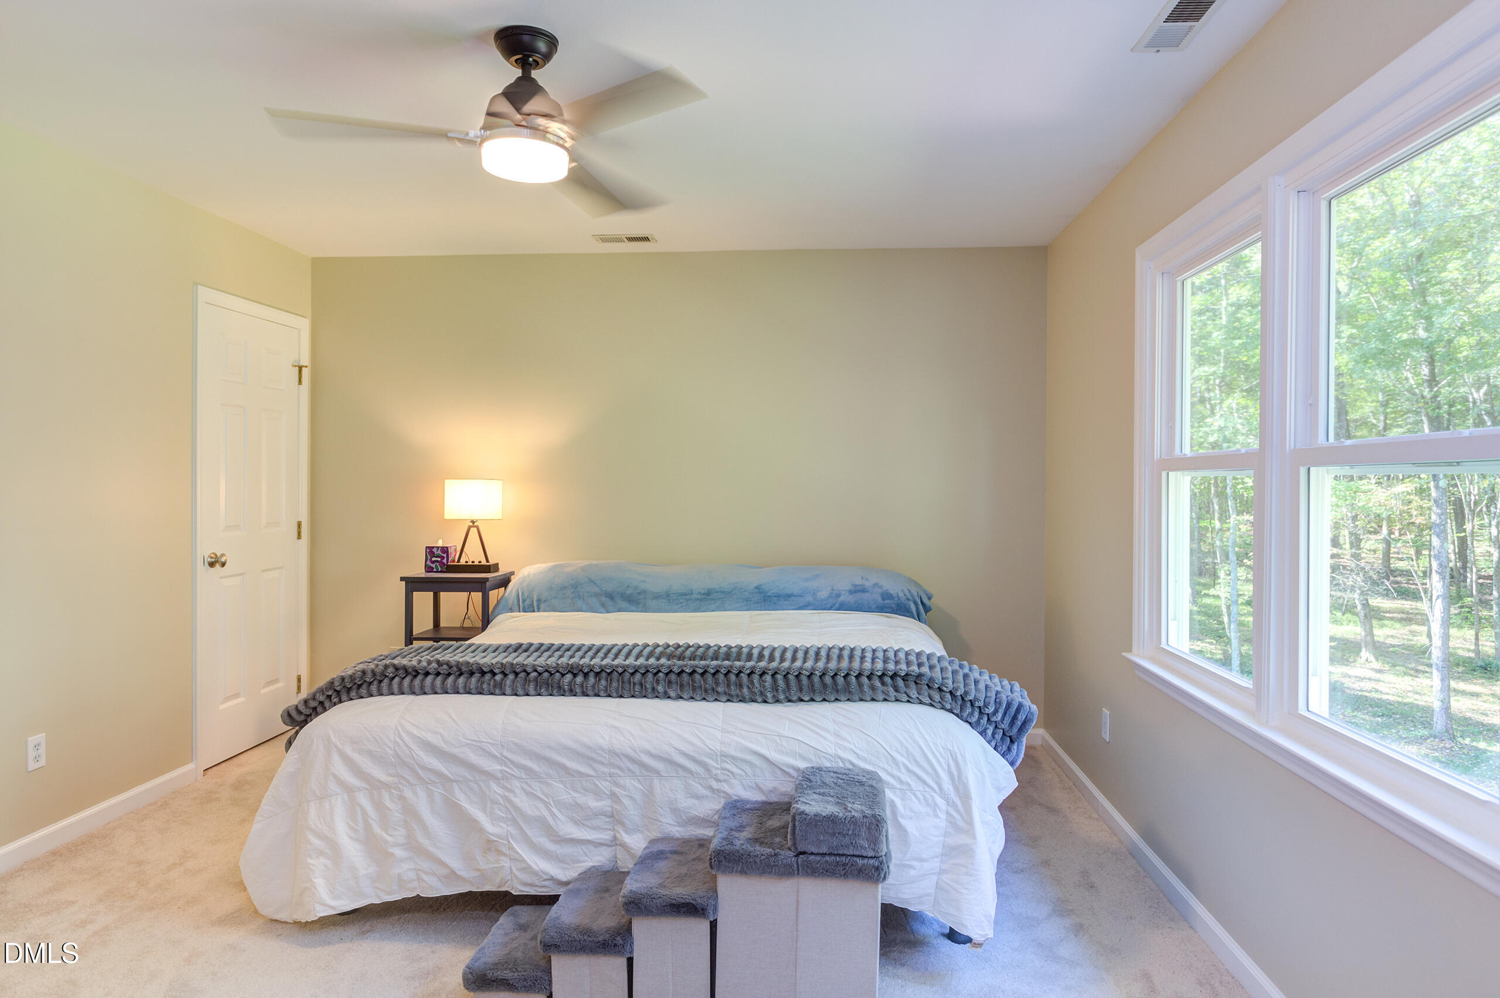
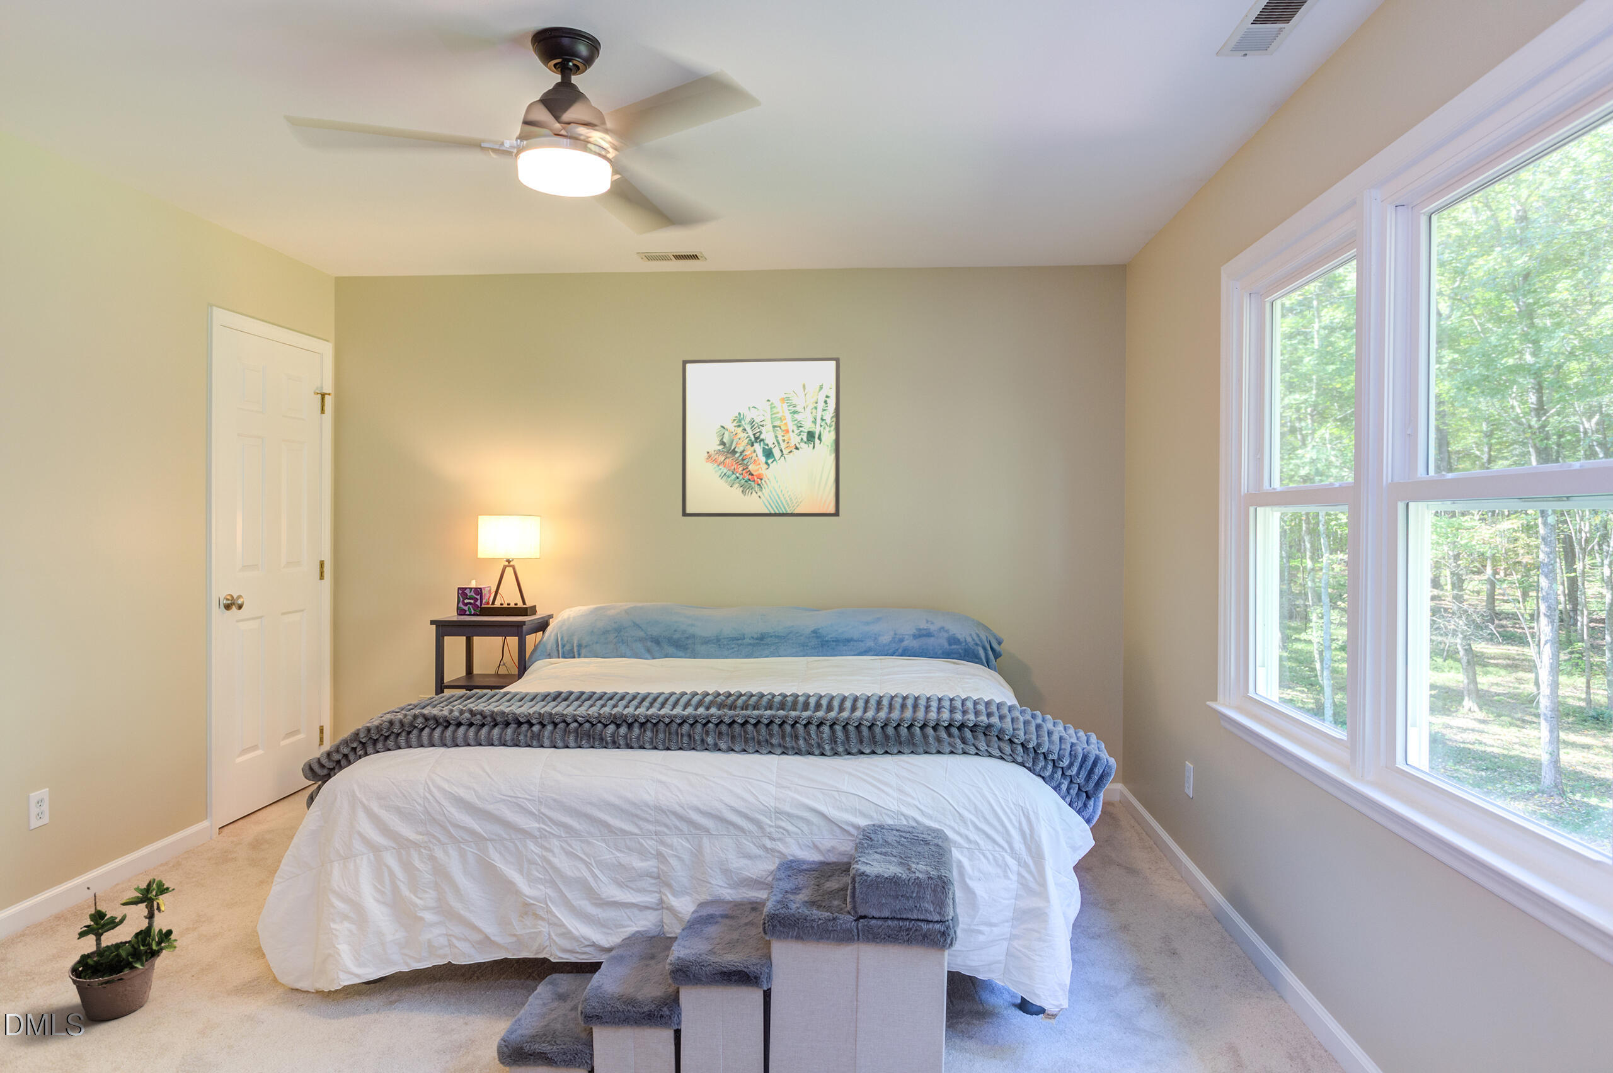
+ wall art (761, 437)
+ potted plant (117, 941)
